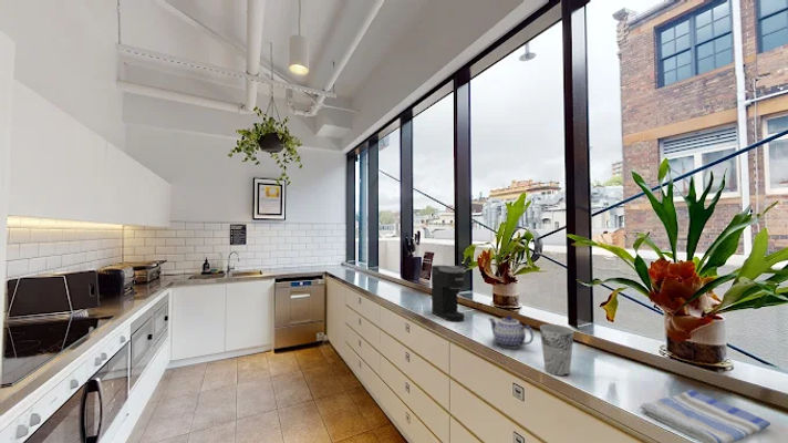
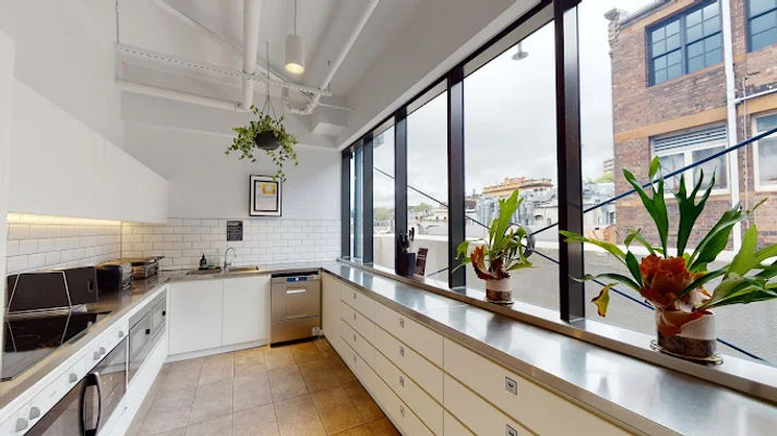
- coffee maker (447, 290)
- teapot (509, 330)
- cup (557, 349)
- dish towel (702, 414)
